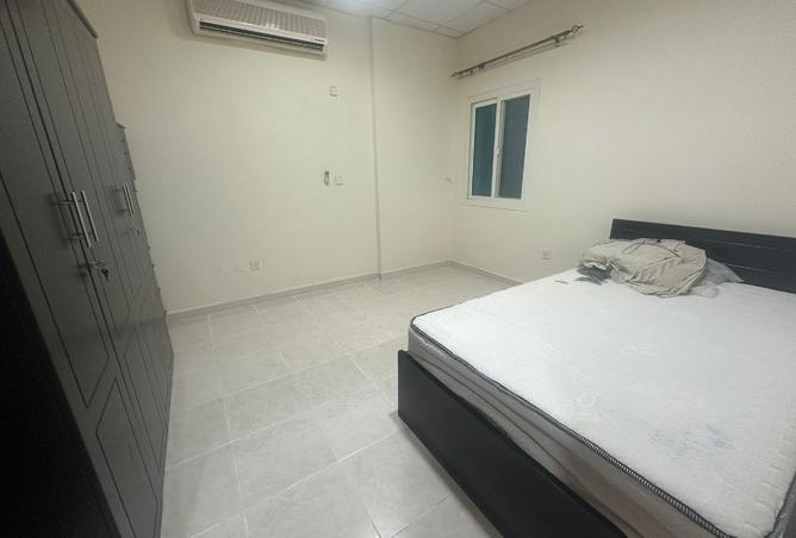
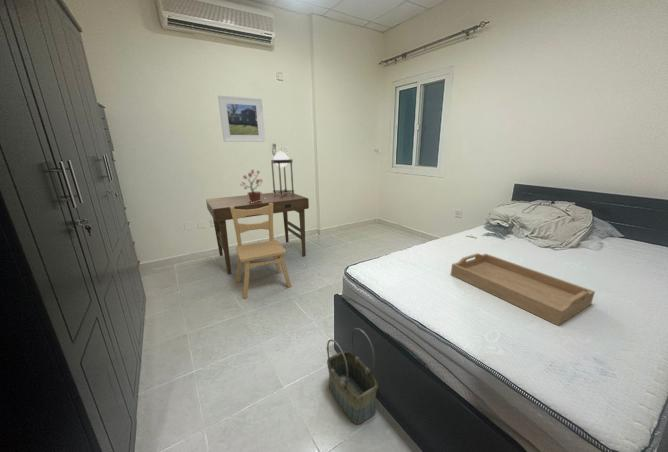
+ basket (351, 368)
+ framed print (243, 120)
+ potted plant (252, 184)
+ desk (258, 215)
+ chair (259, 247)
+ table lamp (280, 173)
+ serving tray (514, 280)
